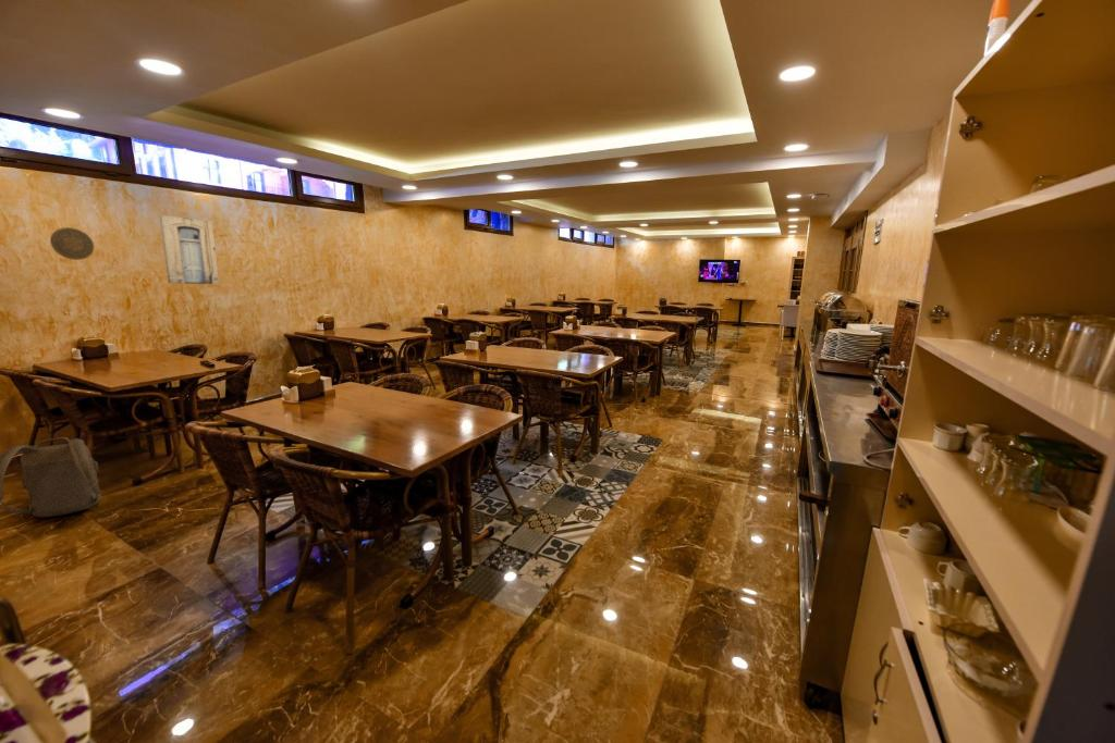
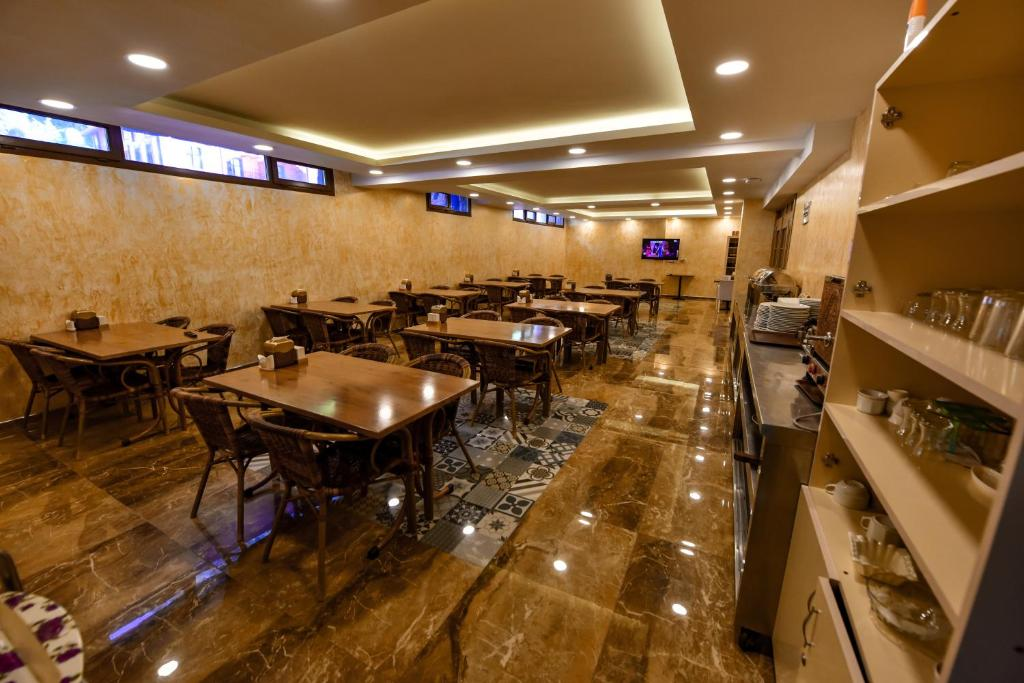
- wall art (191, 251)
- backpack (58, 479)
- decorative plate (73, 244)
